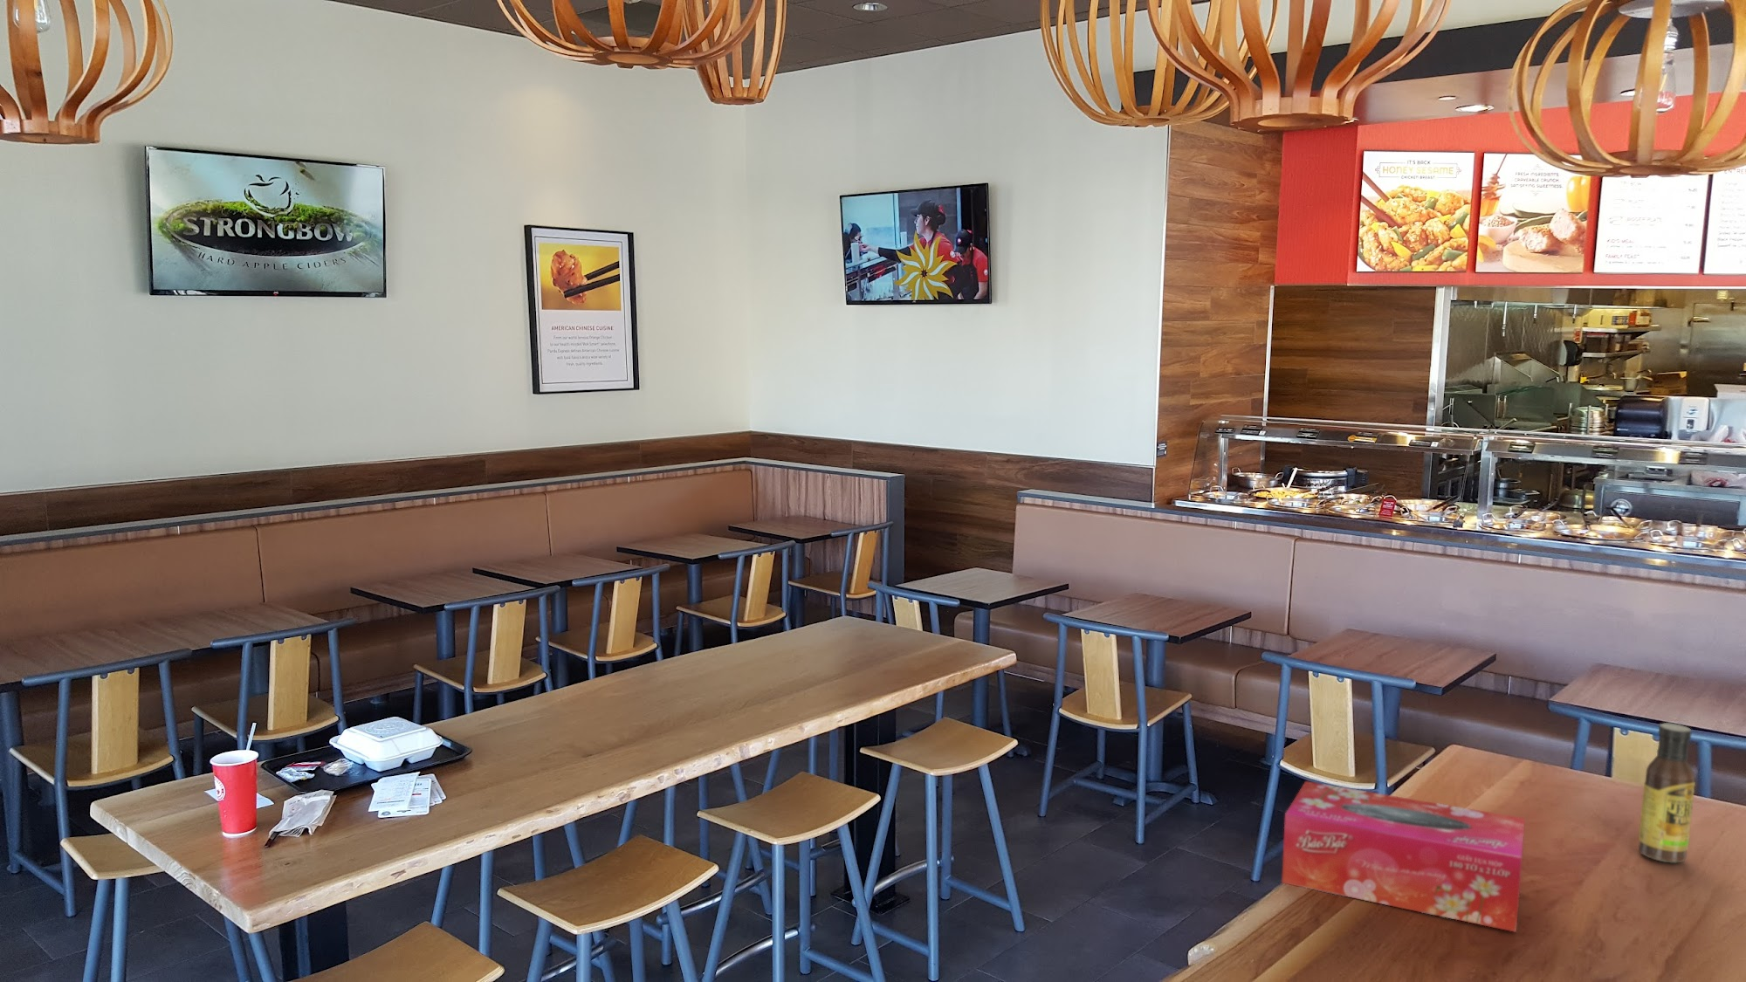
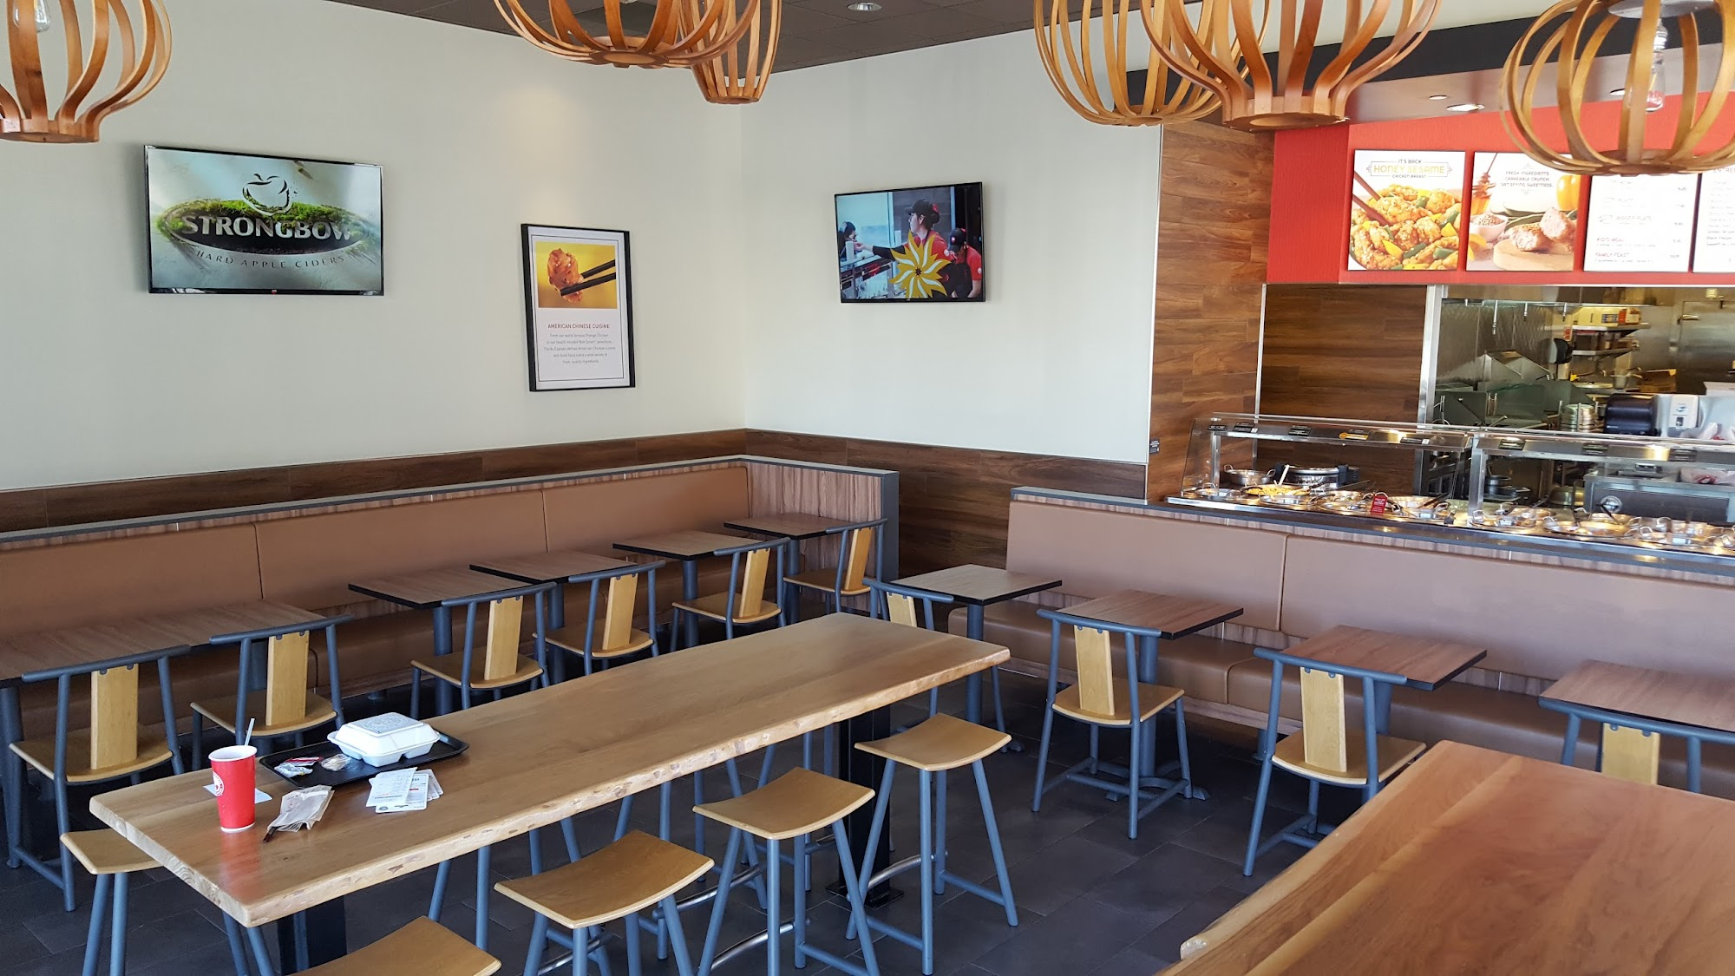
- sauce bottle (1667, 791)
- tissue box (1402, 850)
